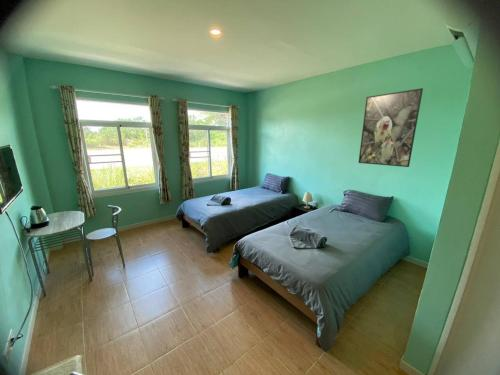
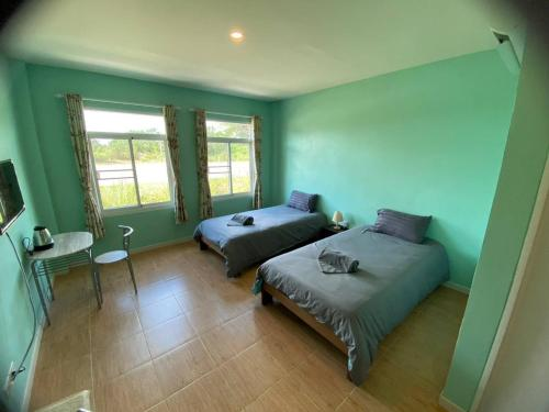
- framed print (386, 130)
